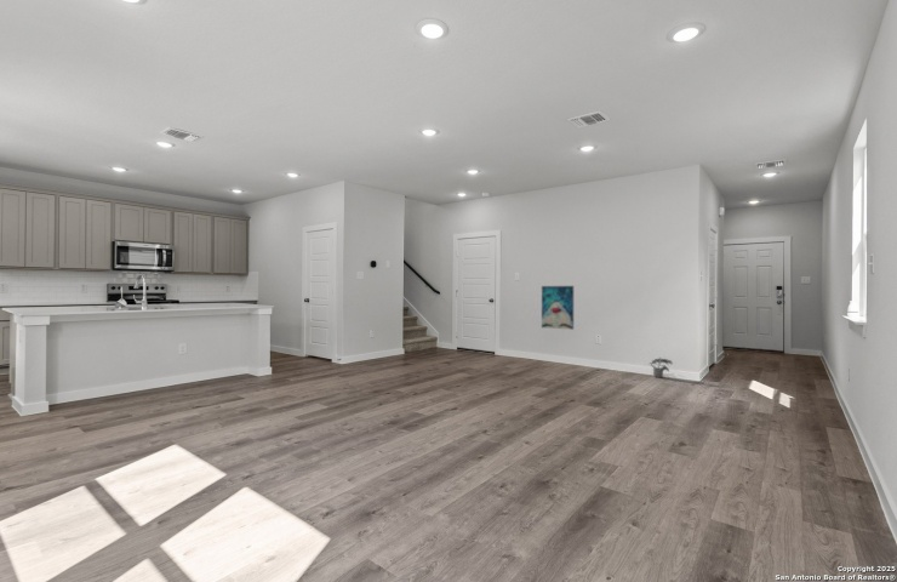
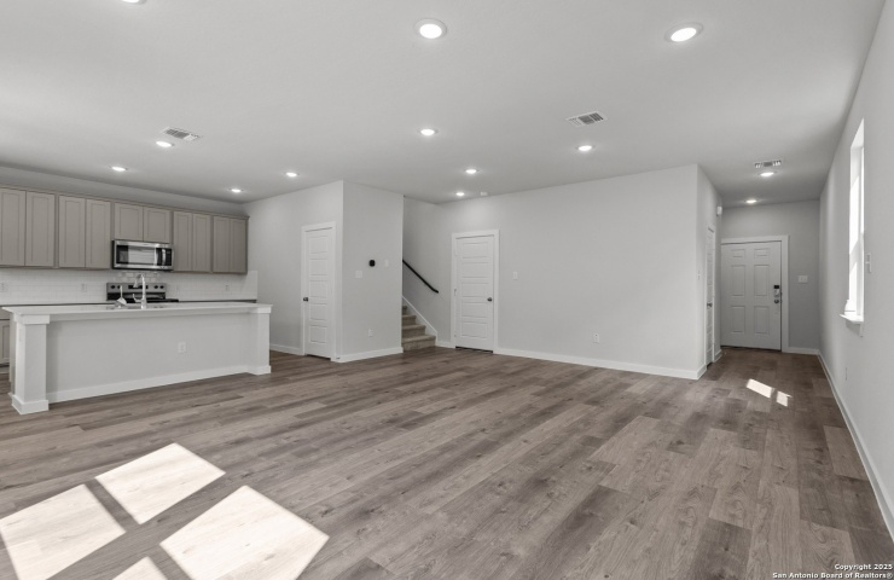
- wall art (556, 307)
- potted plant (661, 367)
